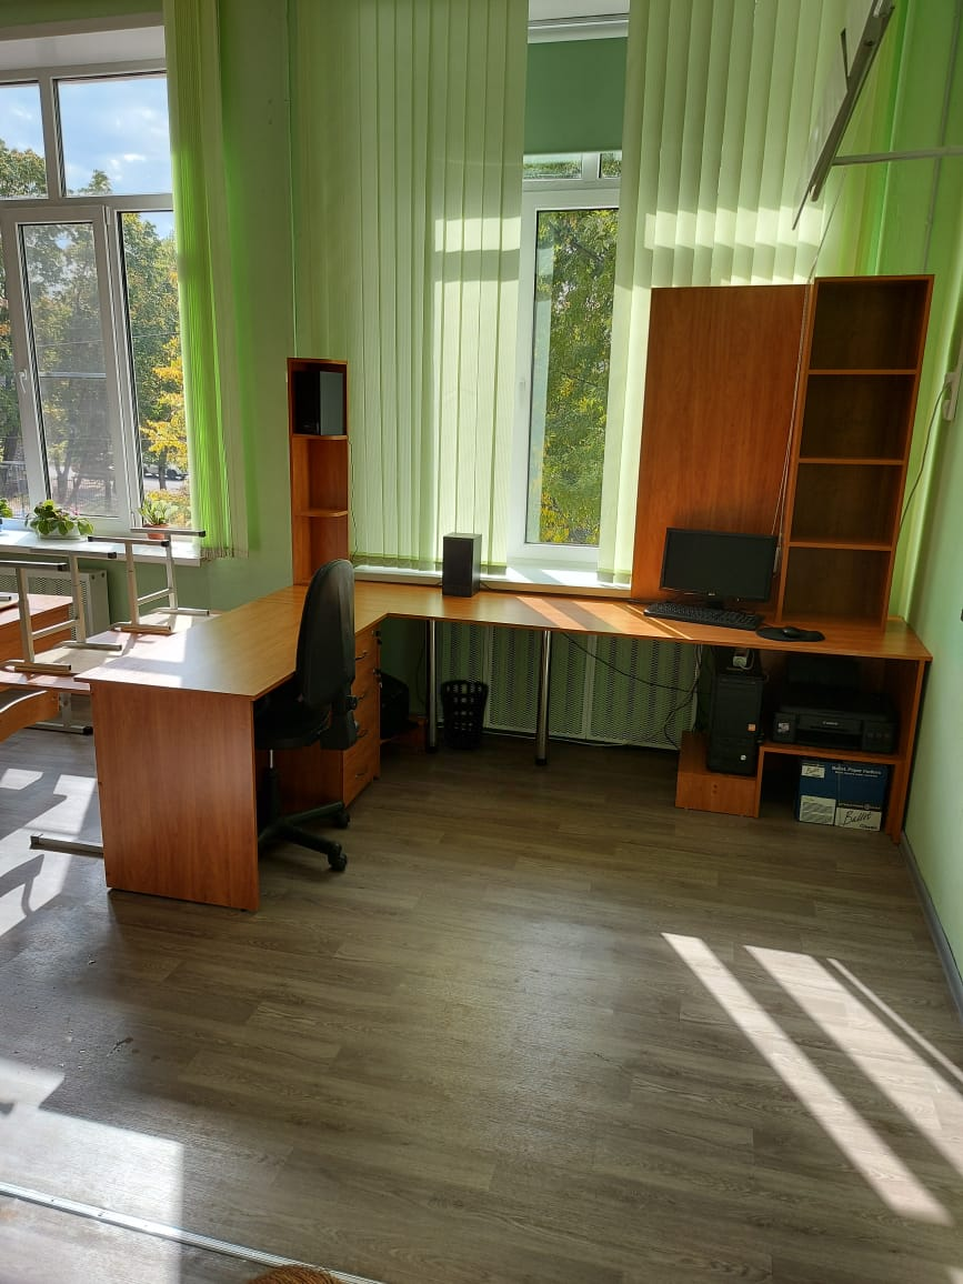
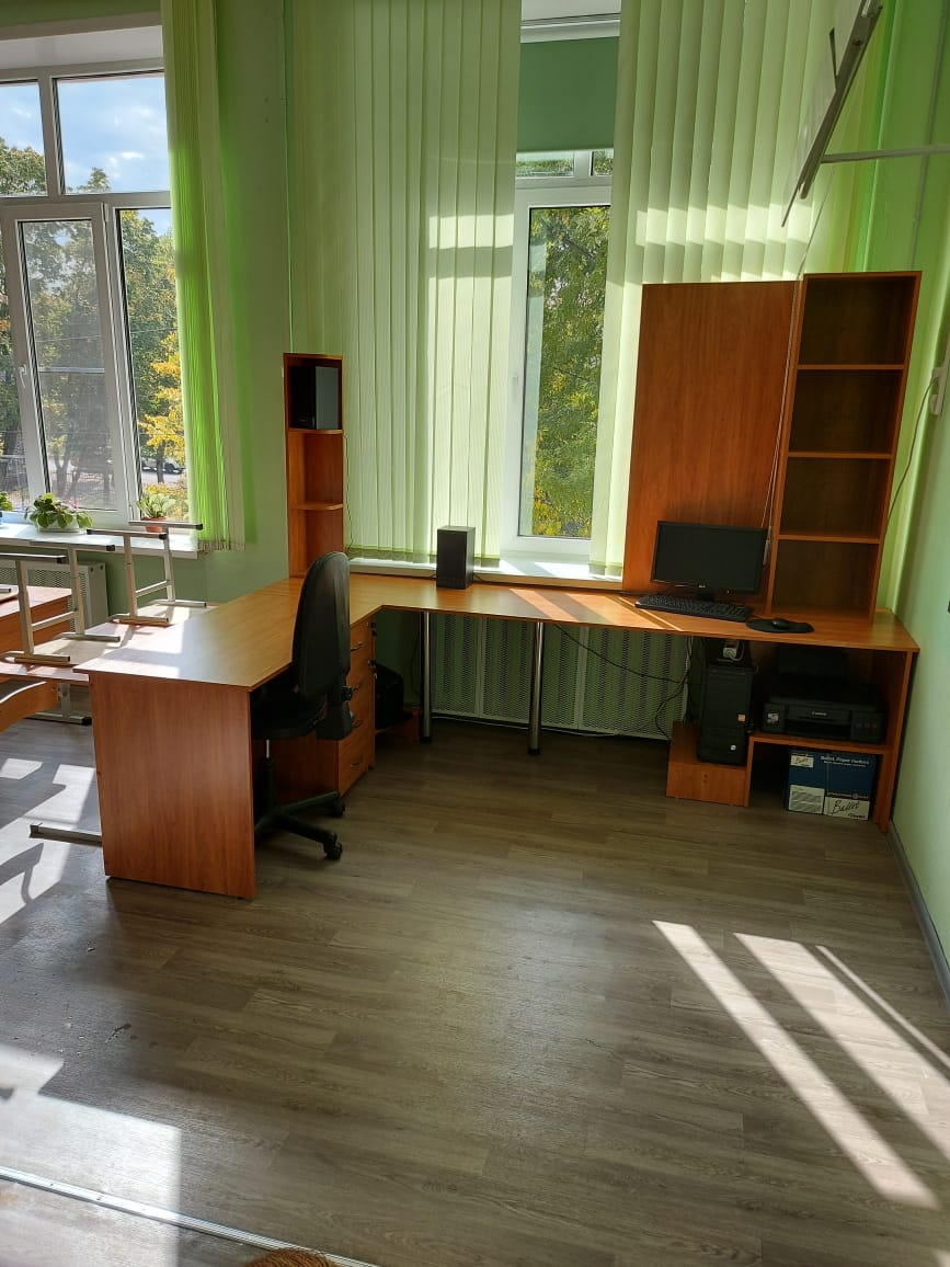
- wastebasket (463, 714)
